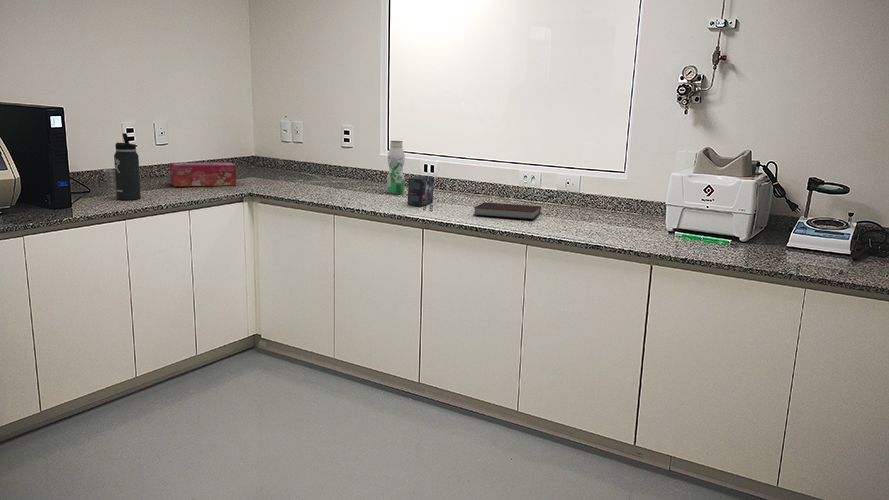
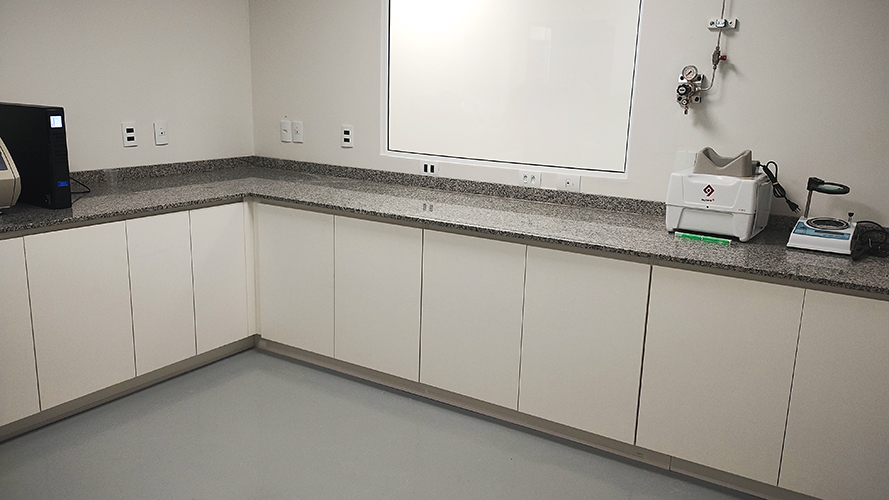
- tissue box (203, 174)
- small box (420, 190)
- thermos bottle (125, 165)
- beverage bottle (395, 167)
- notebook (507, 210)
